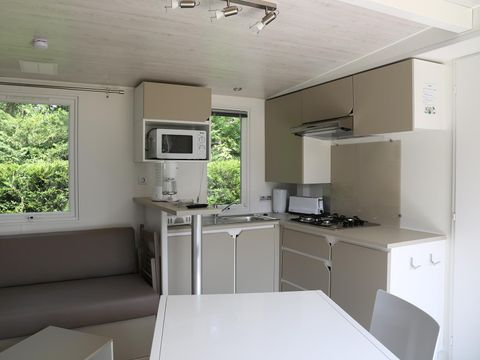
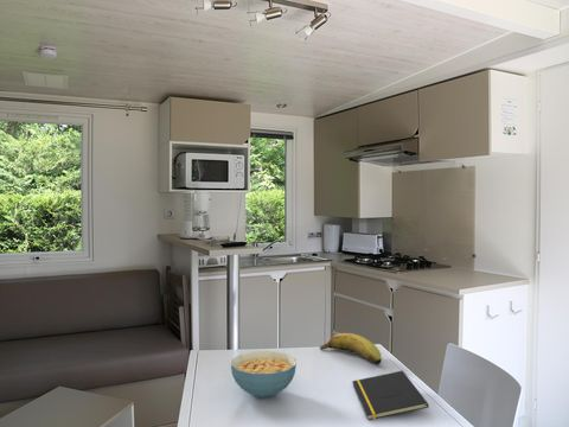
+ fruit (349, 346)
+ cereal bowl (263, 377)
+ notepad (386, 393)
